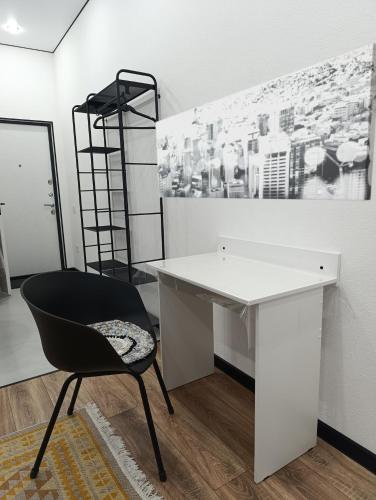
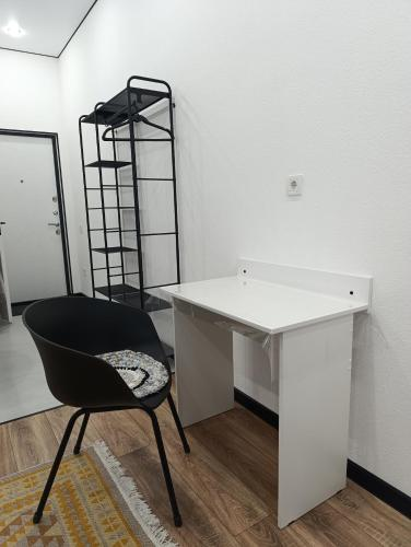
- wall art (229, 148)
